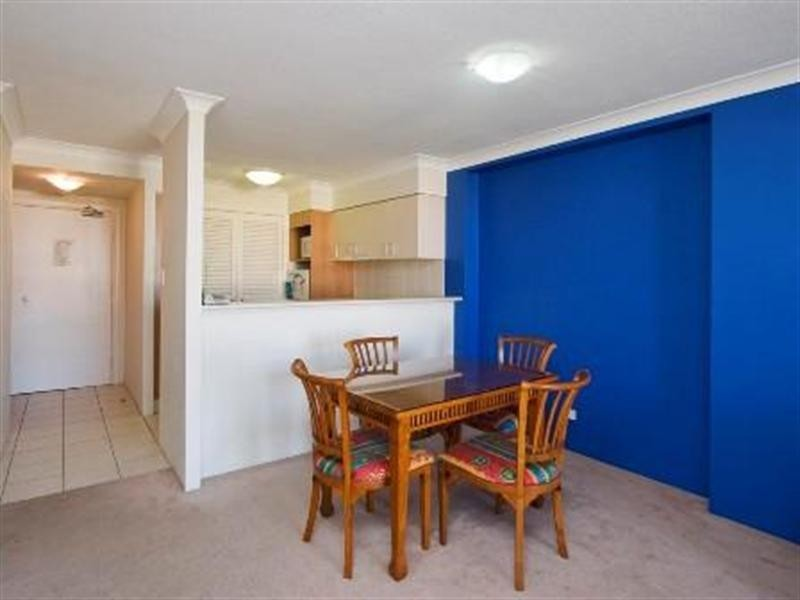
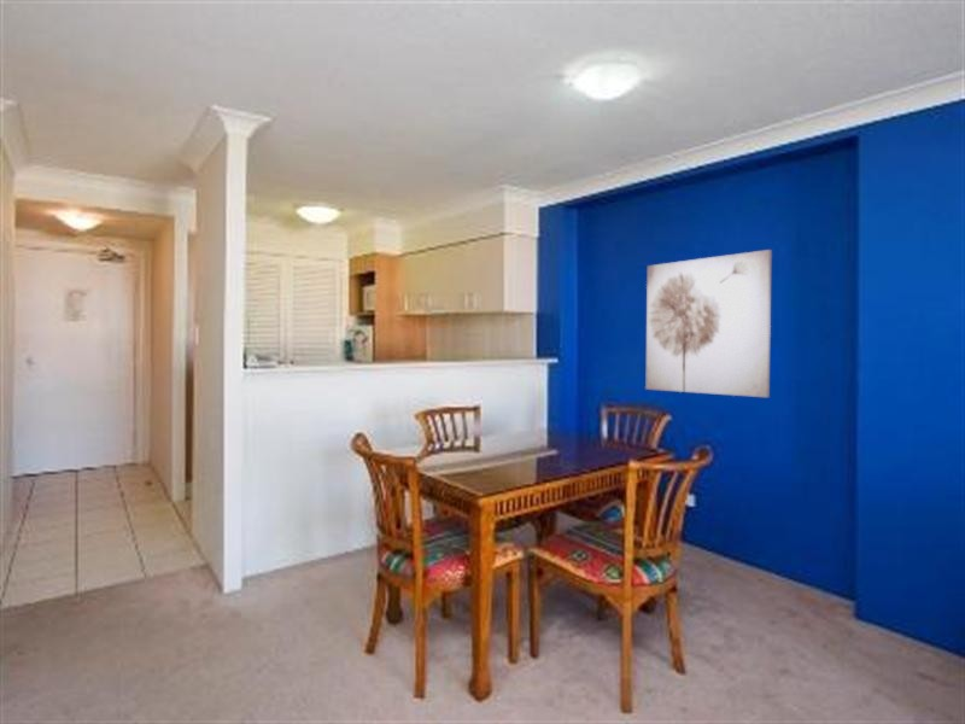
+ wall art (702, 326)
